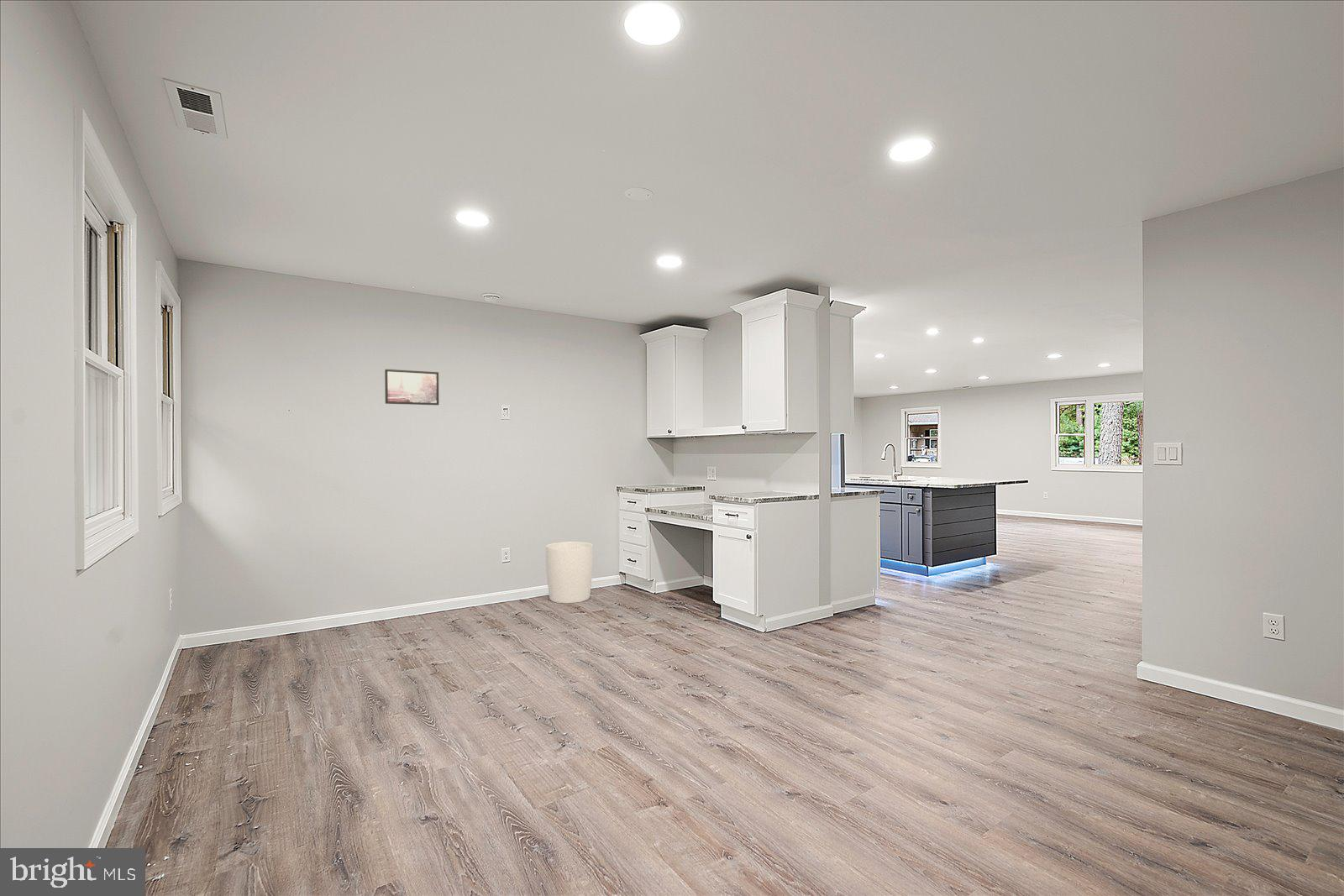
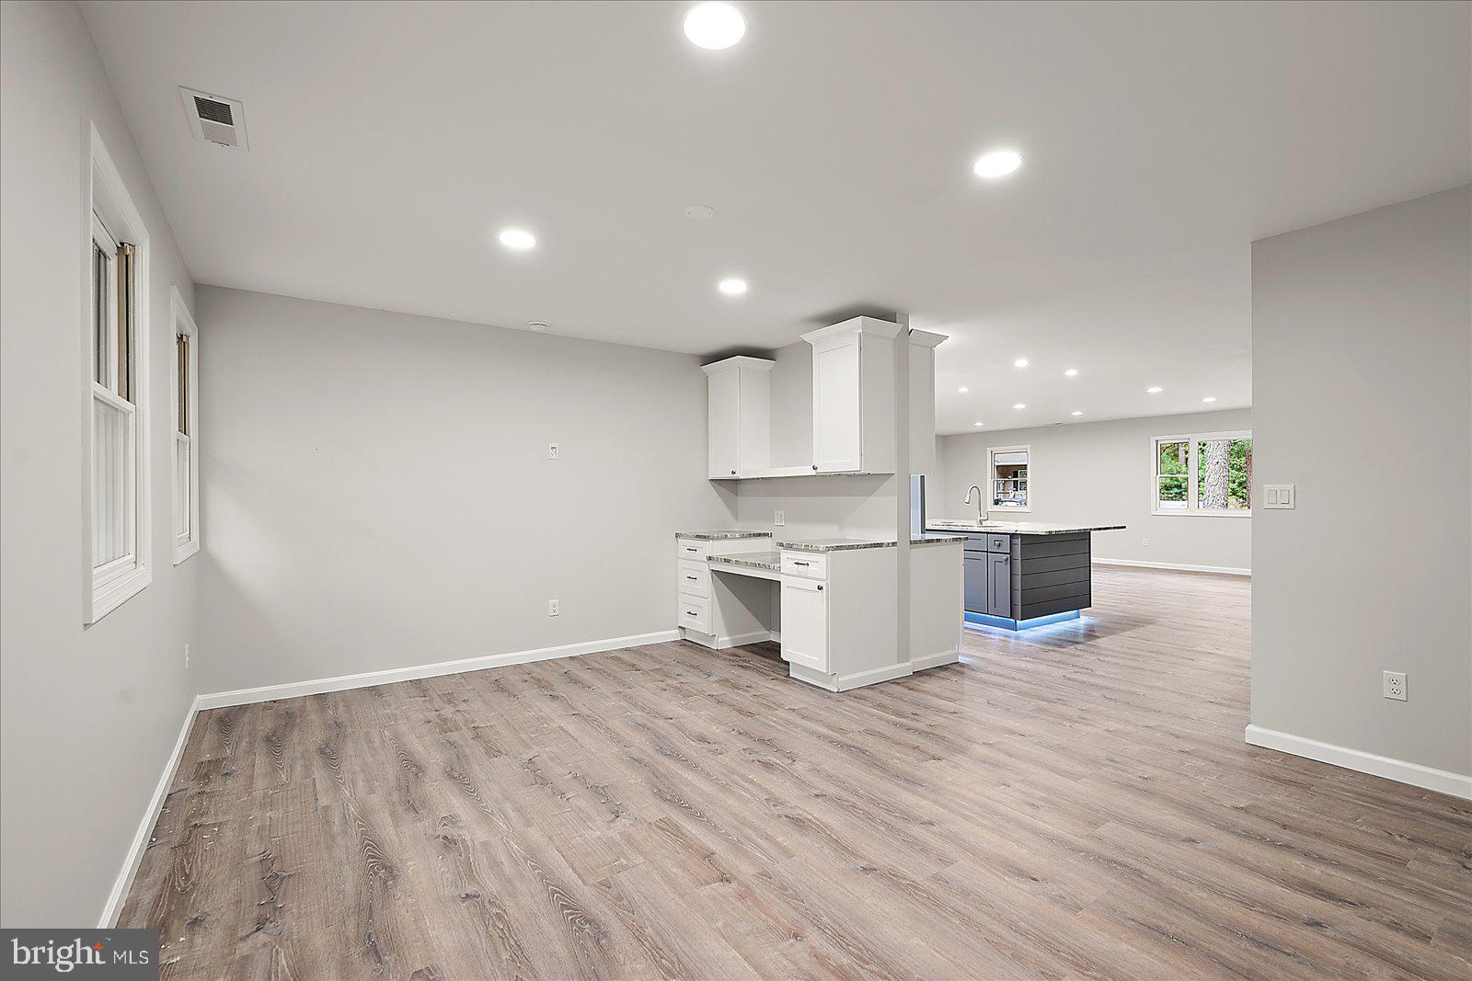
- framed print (412, 387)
- trash can (570, 572)
